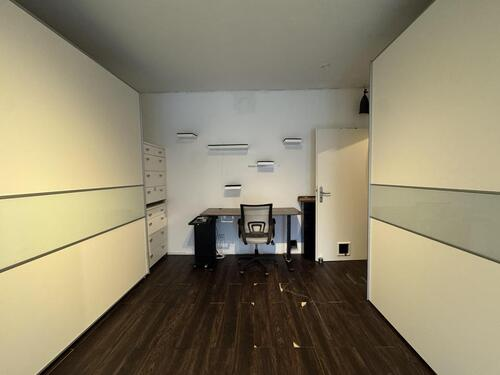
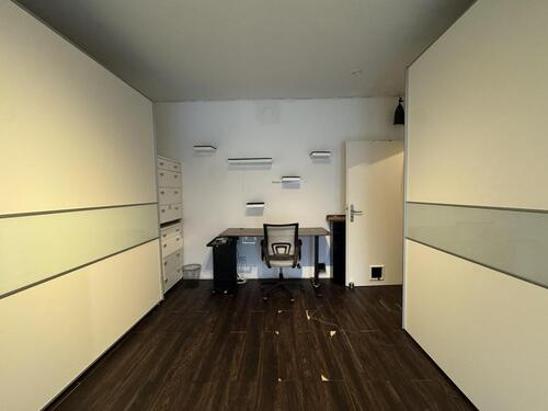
+ wastebasket (192, 275)
